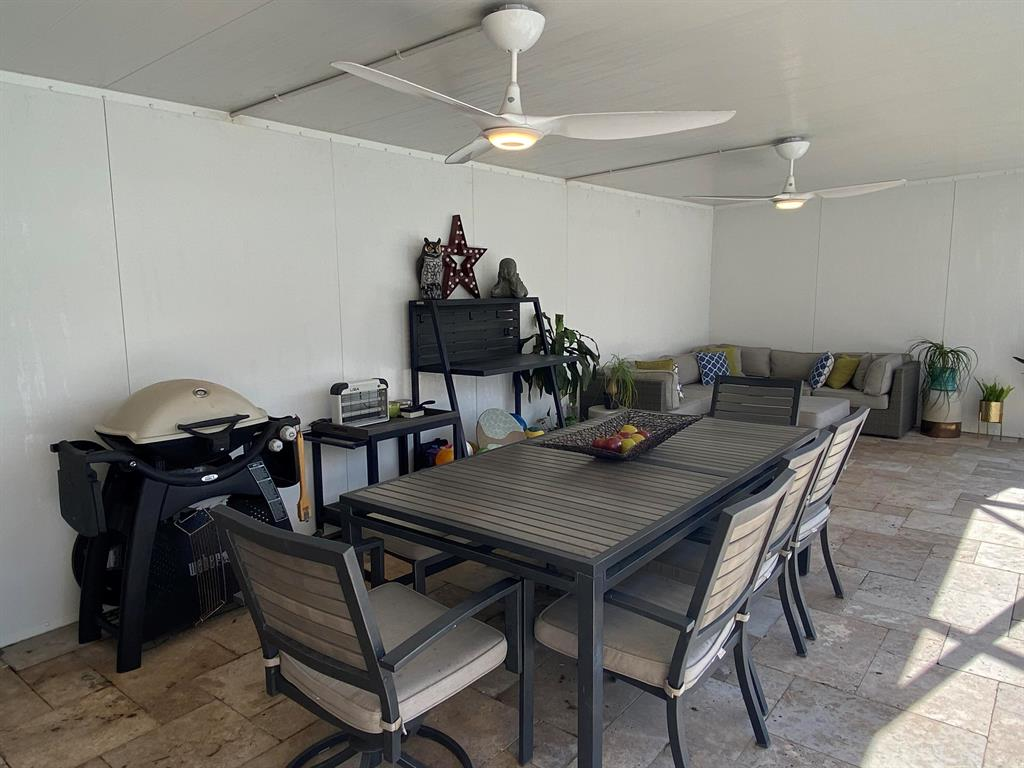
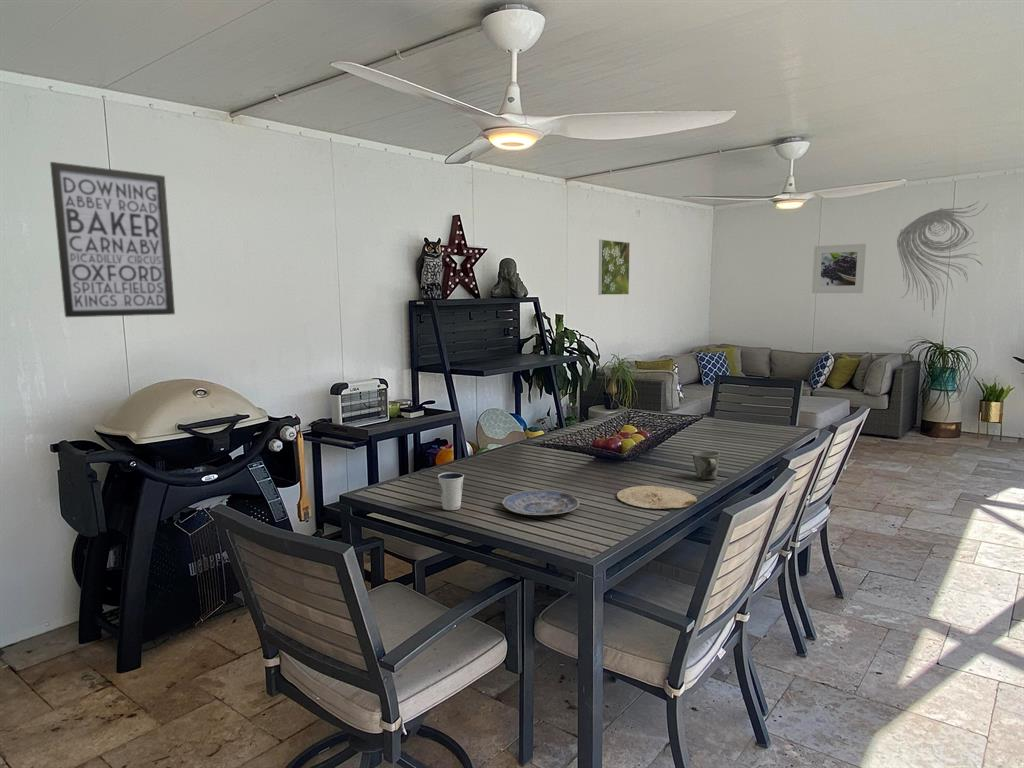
+ mug (706, 465)
+ plate (540, 504)
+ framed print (838, 269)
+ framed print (614, 268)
+ dixie cup (451, 491)
+ plate (656, 495)
+ wall art (116, 243)
+ wall sculpture (937, 261)
